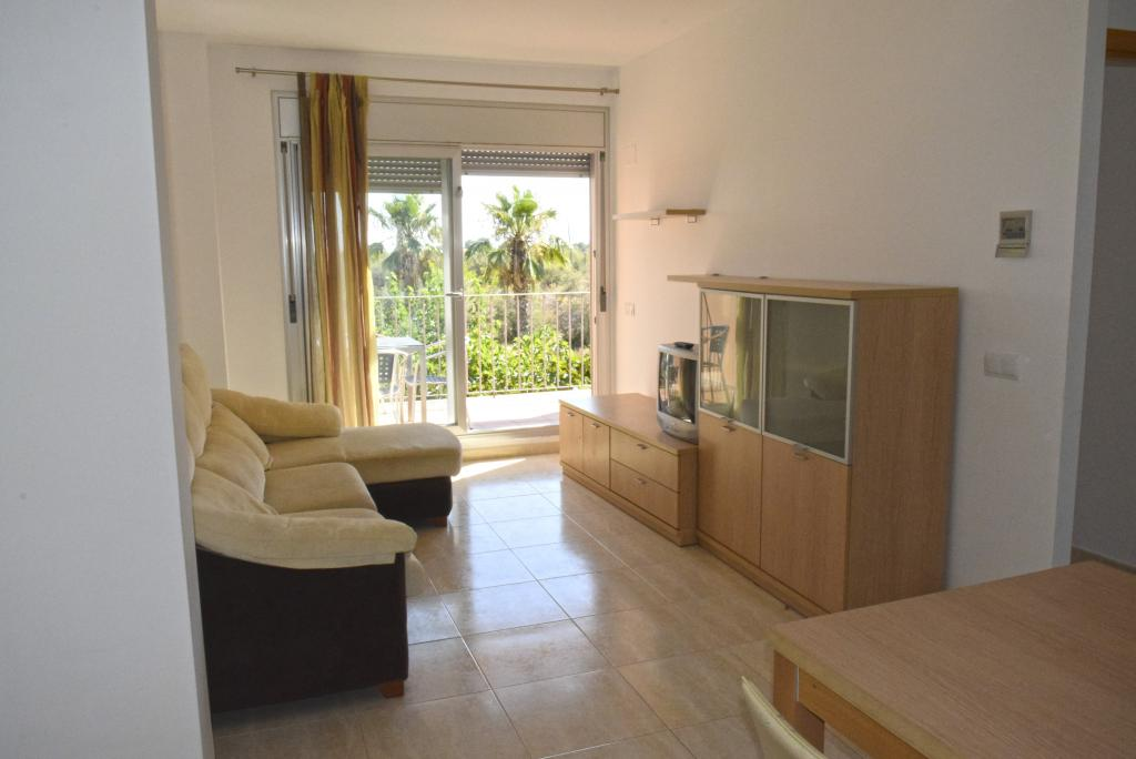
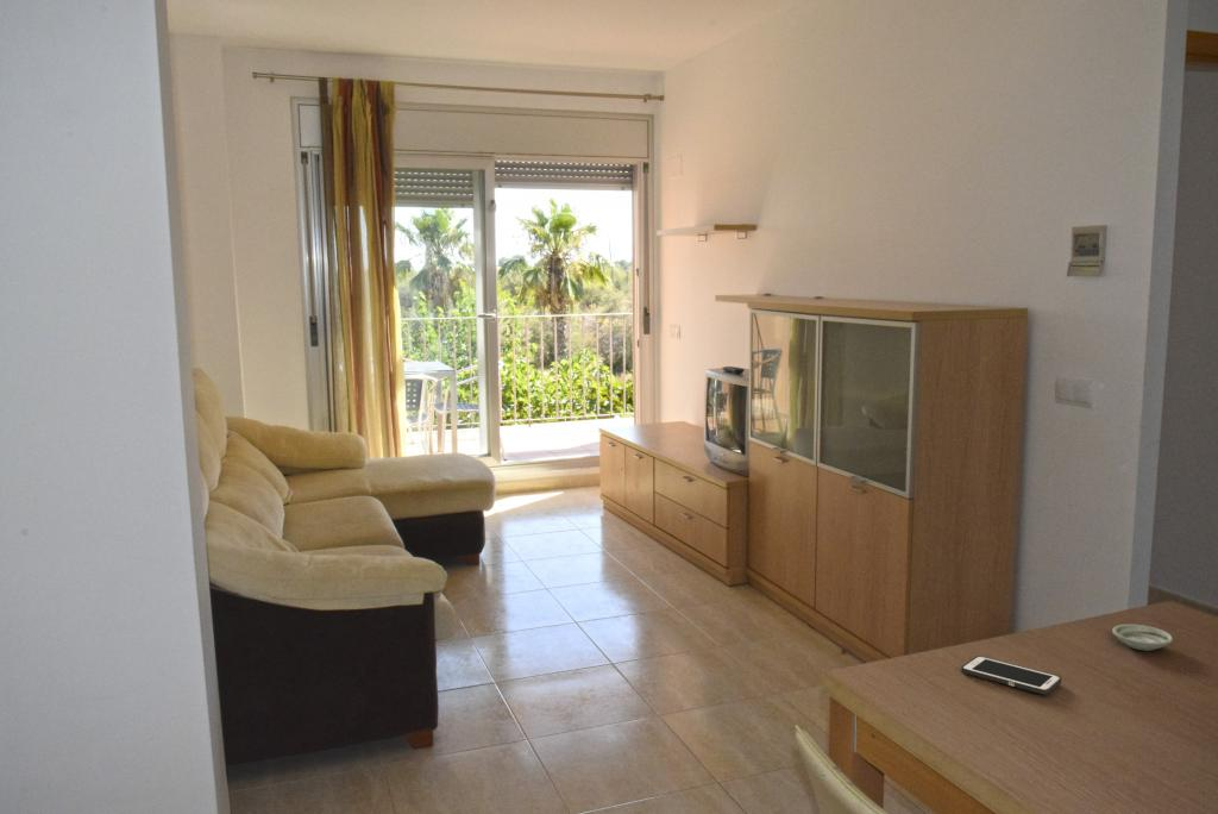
+ saucer (1141, 639)
+ cell phone (1010, 675)
